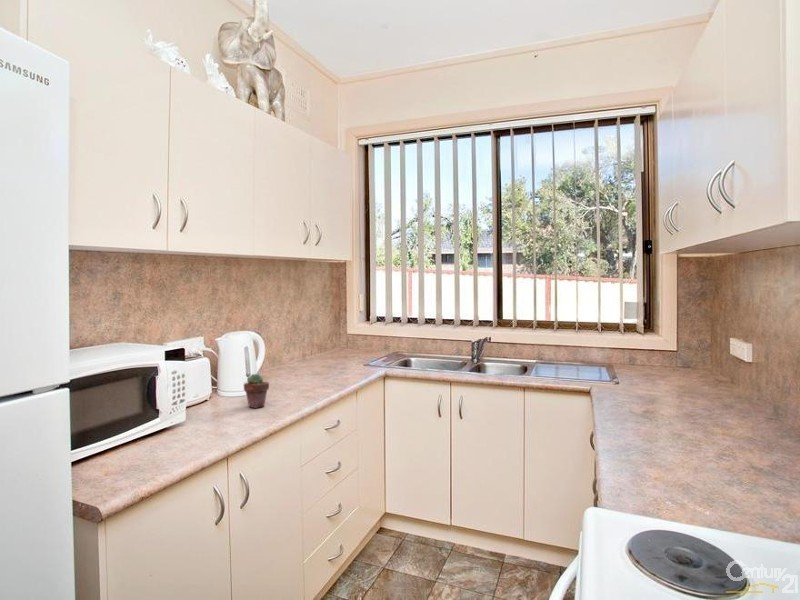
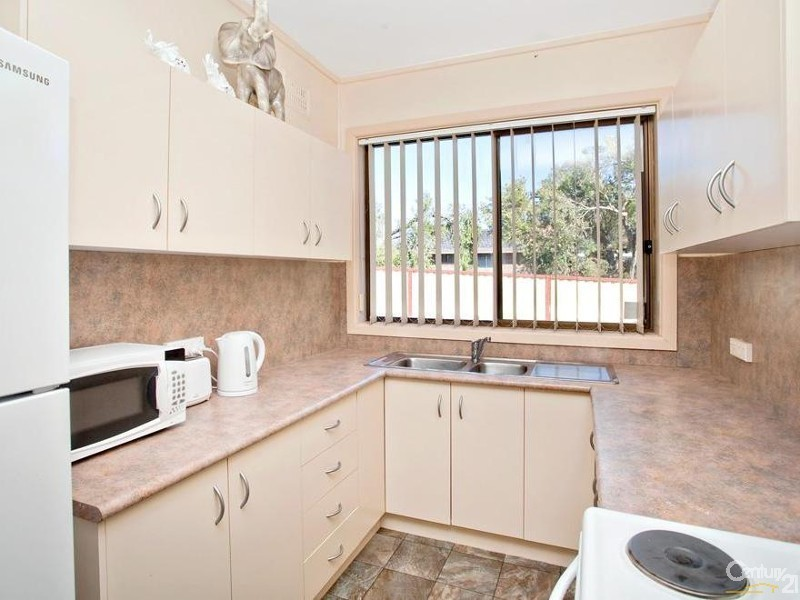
- potted succulent (256, 389)
